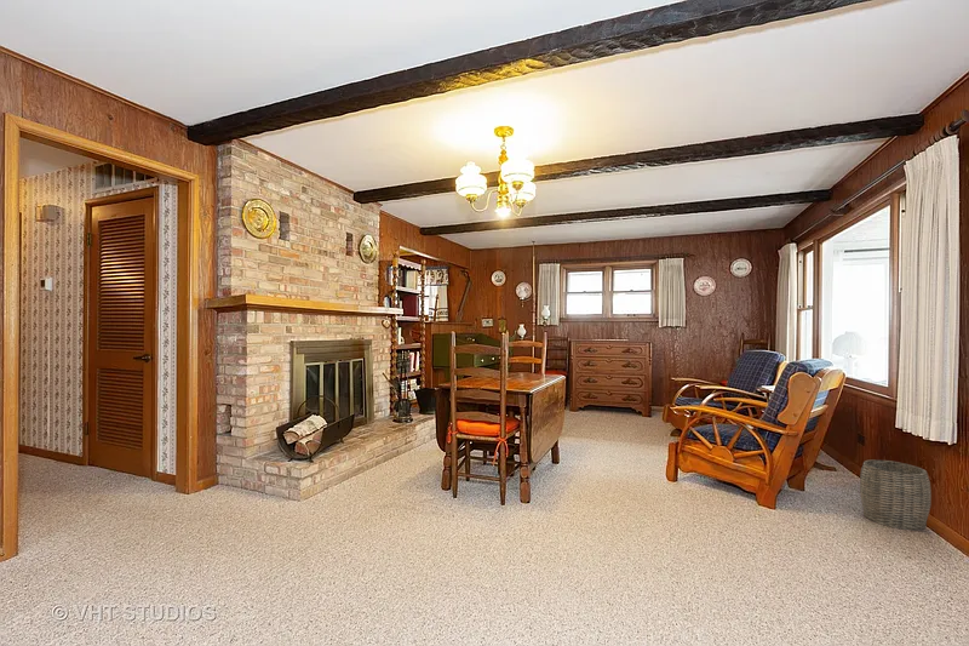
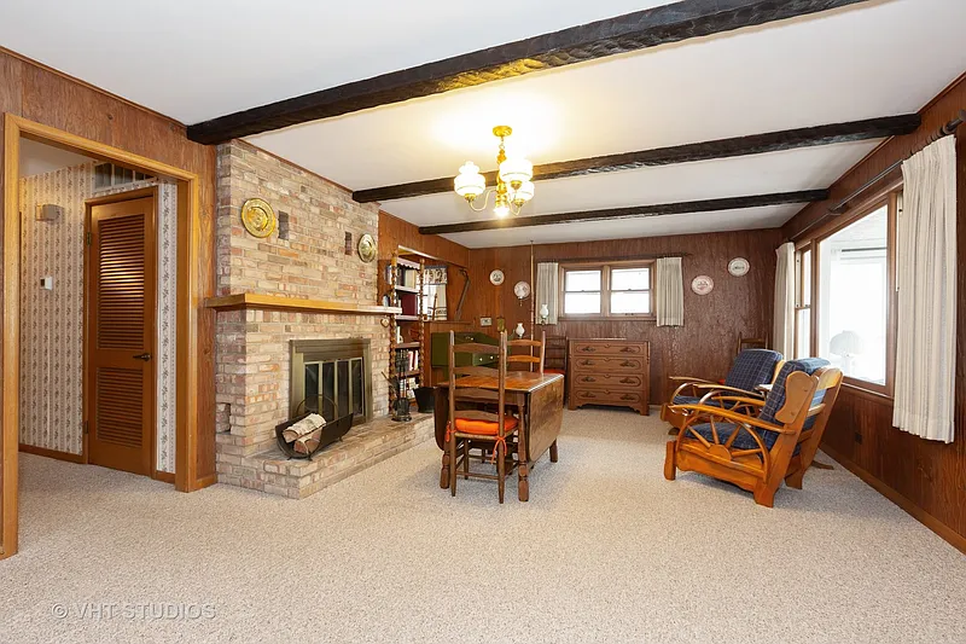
- woven basket (894, 493)
